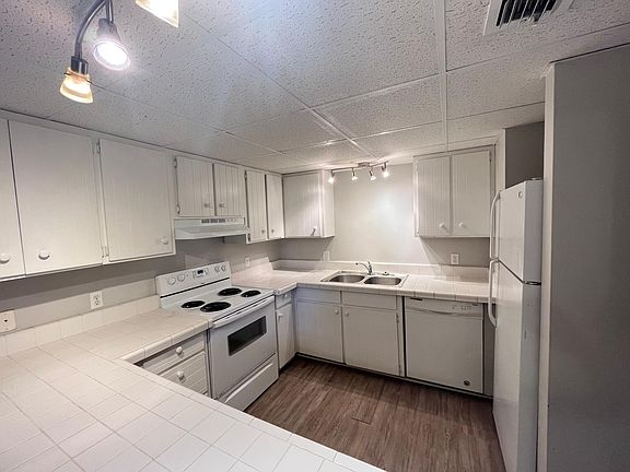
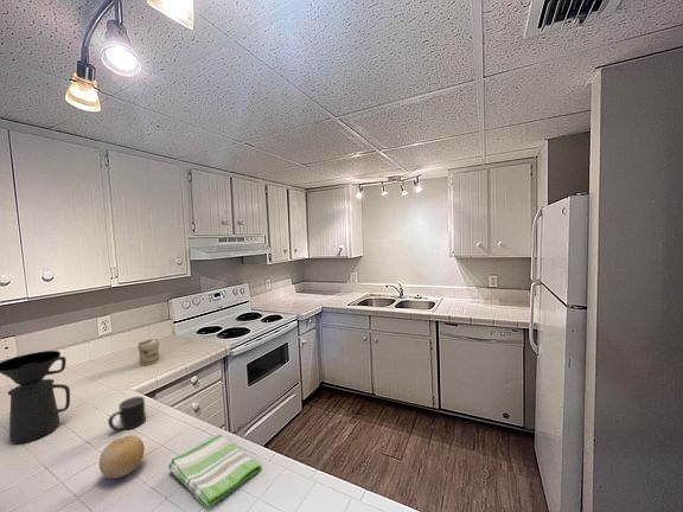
+ mug (126, 415)
+ coffee maker (32, 396)
+ dish towel (215, 463)
+ jar (148, 351)
+ fruit (122, 456)
